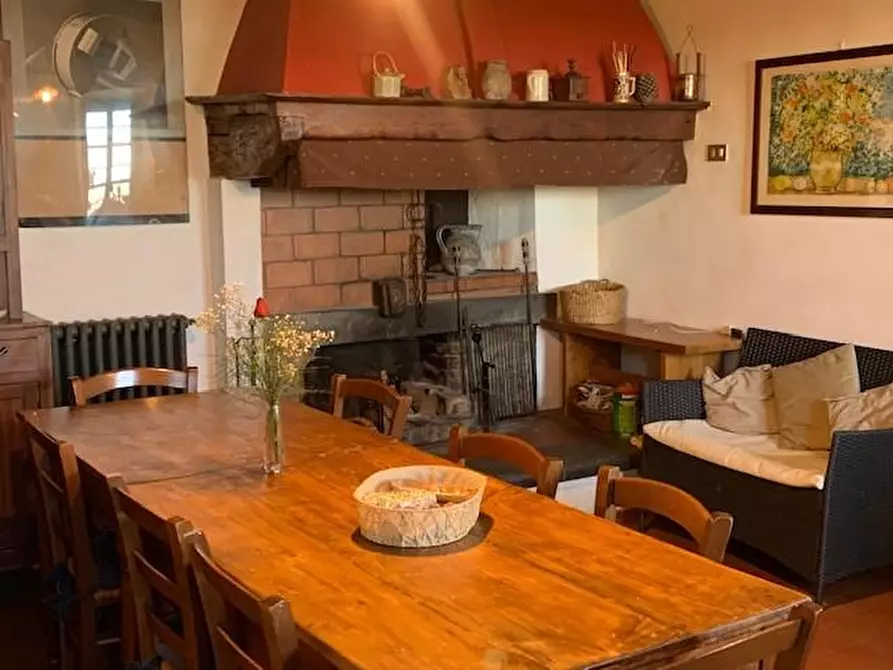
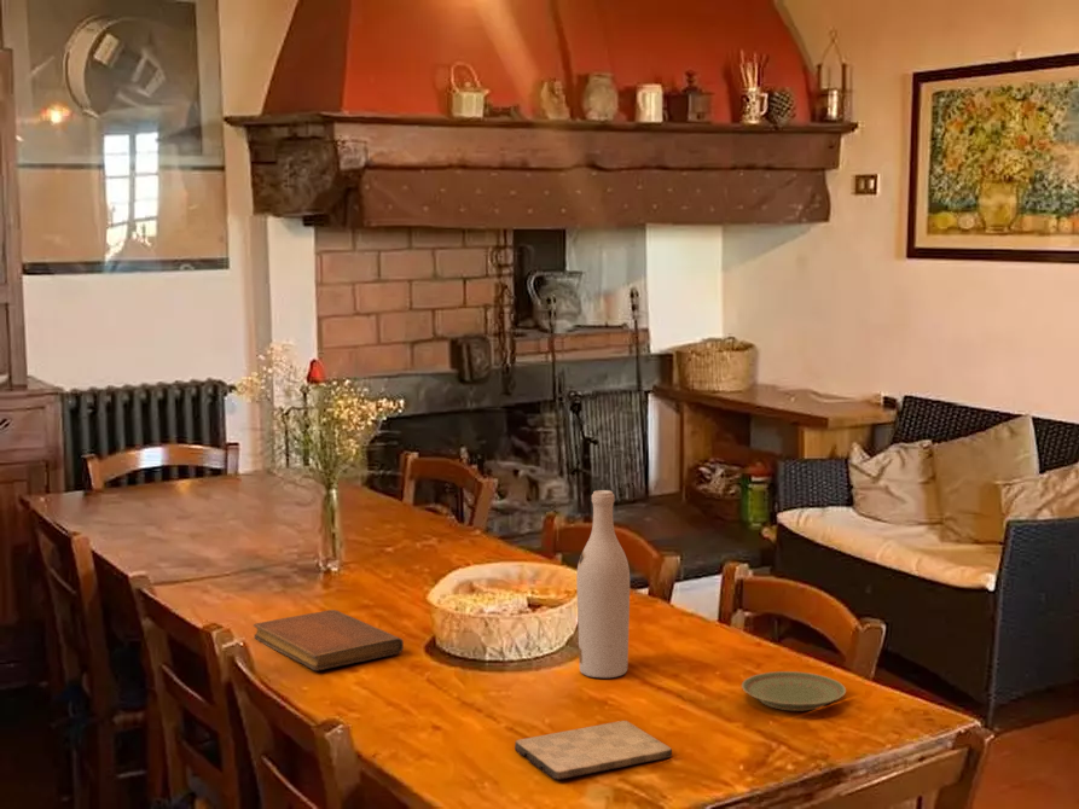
+ wine bottle (603, 582)
+ notebook (326, 638)
+ cutting board (592, 747)
+ plate (793, 693)
